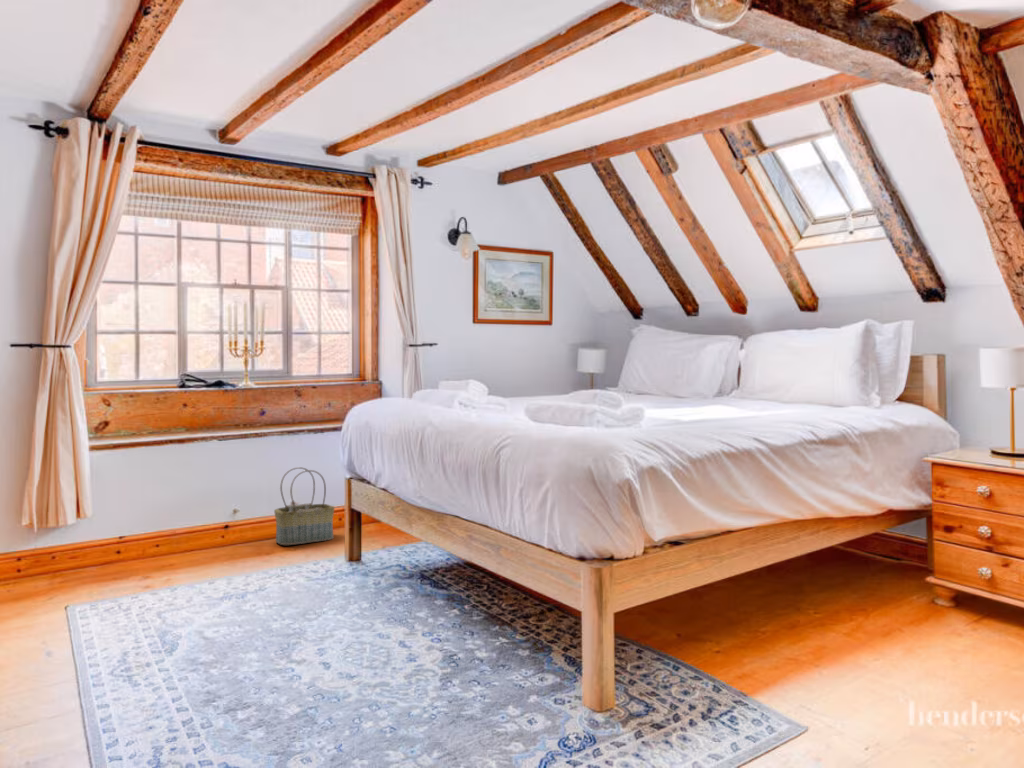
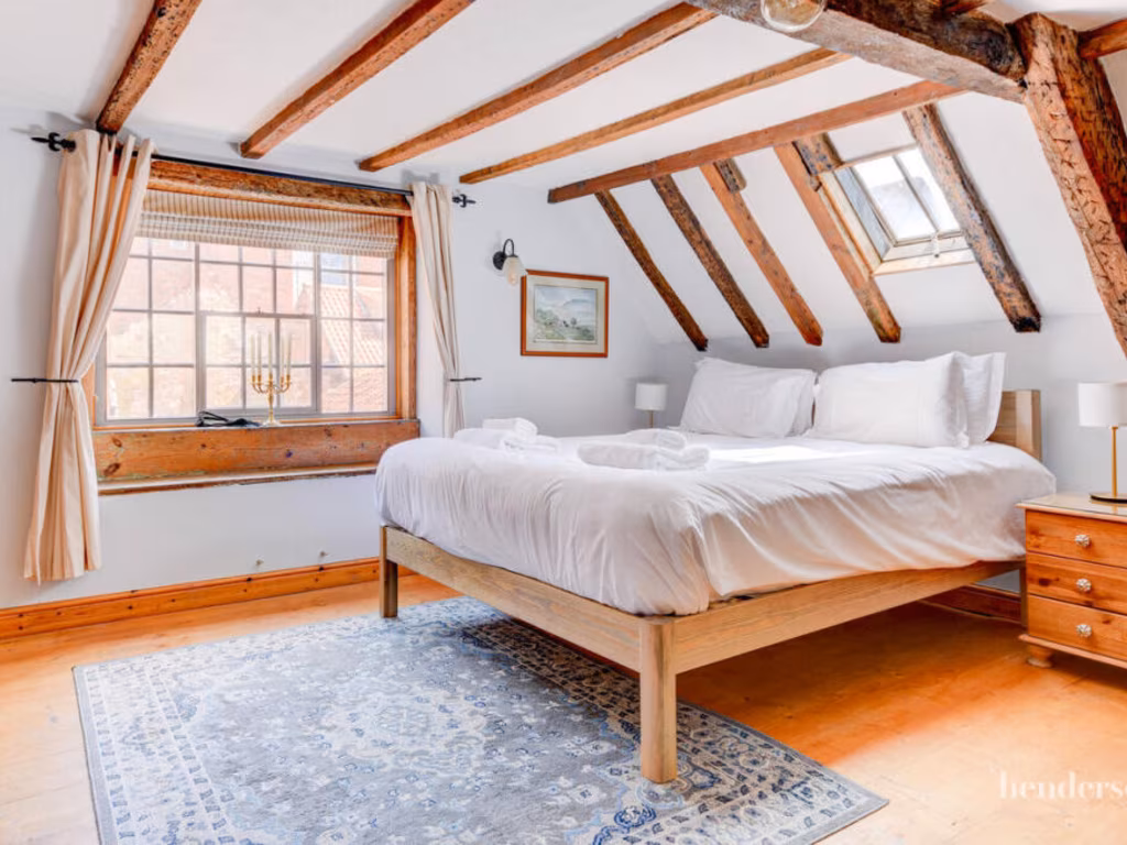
- basket (304, 504)
